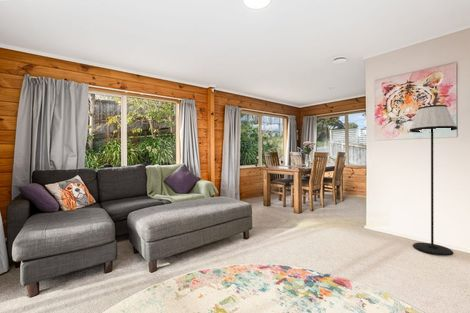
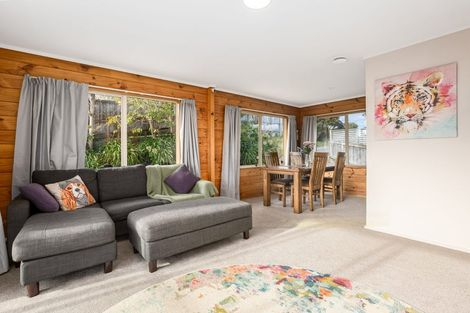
- floor lamp (432, 178)
